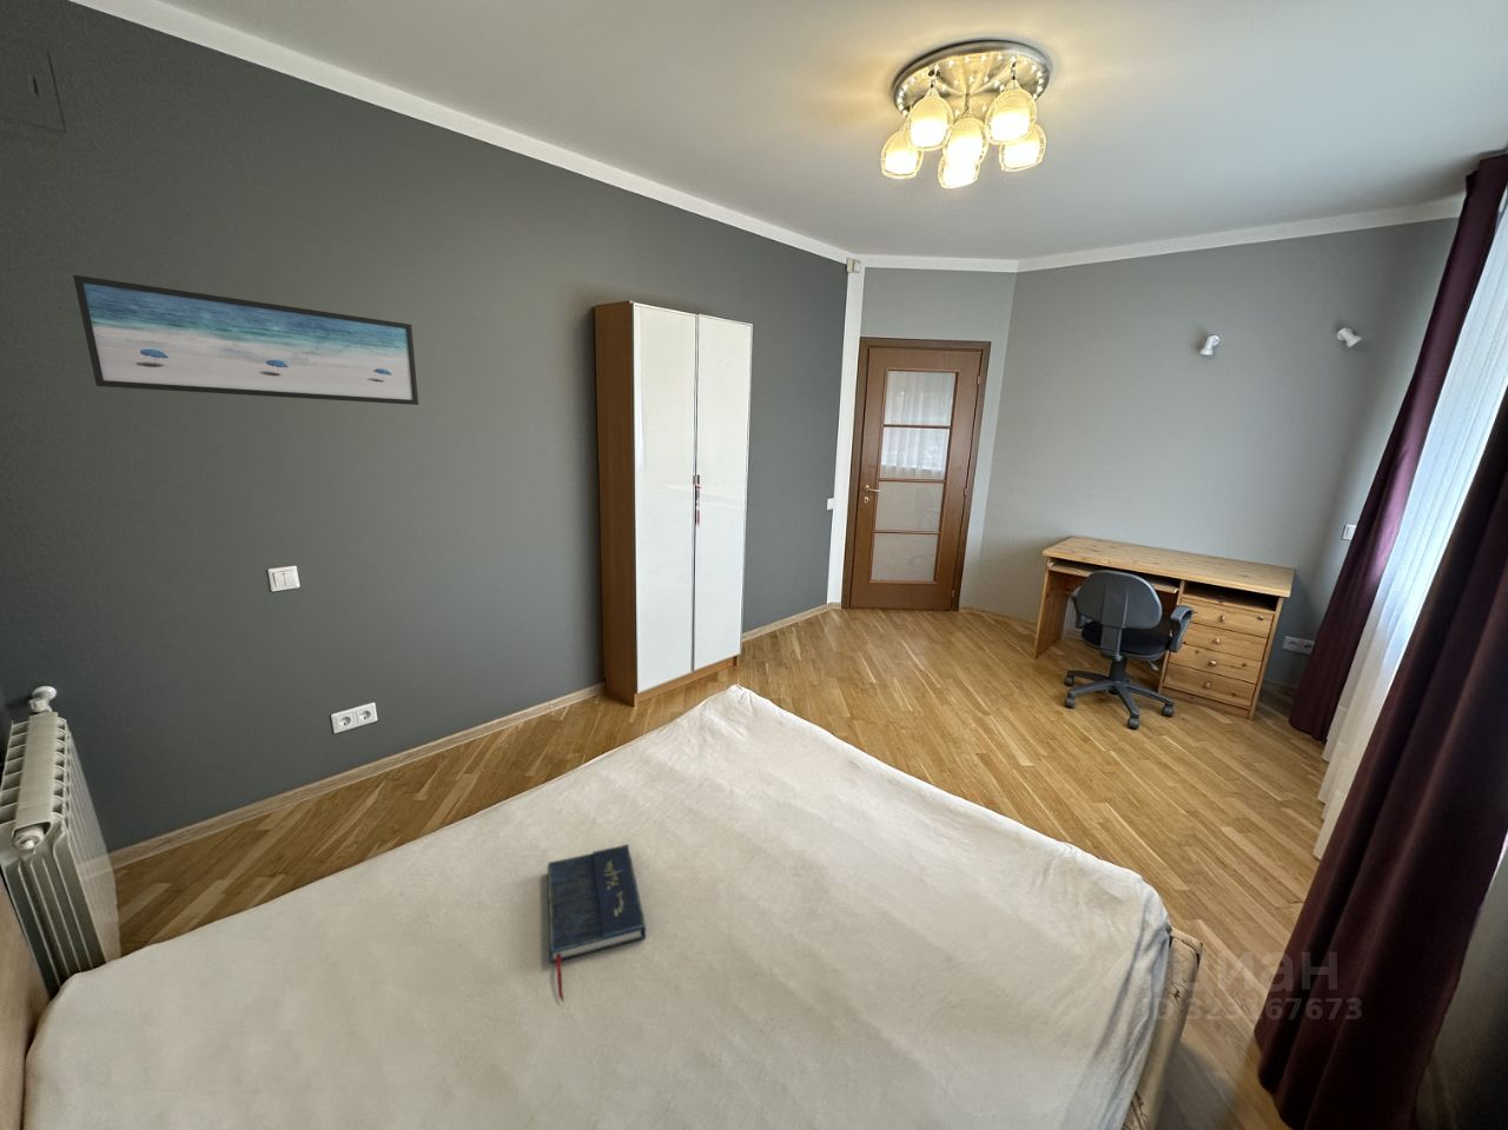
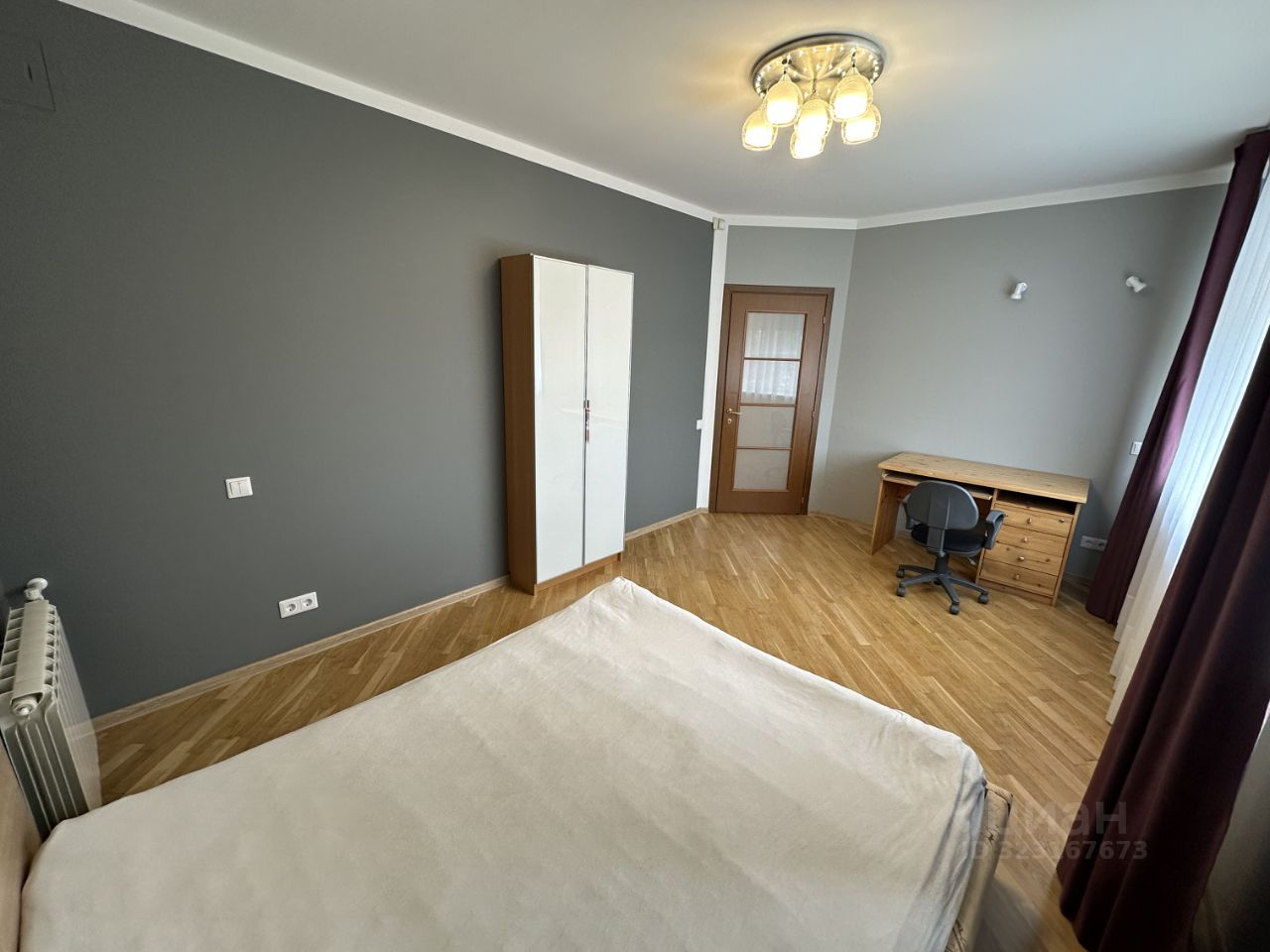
- book (595, 914)
- wall art (274, 351)
